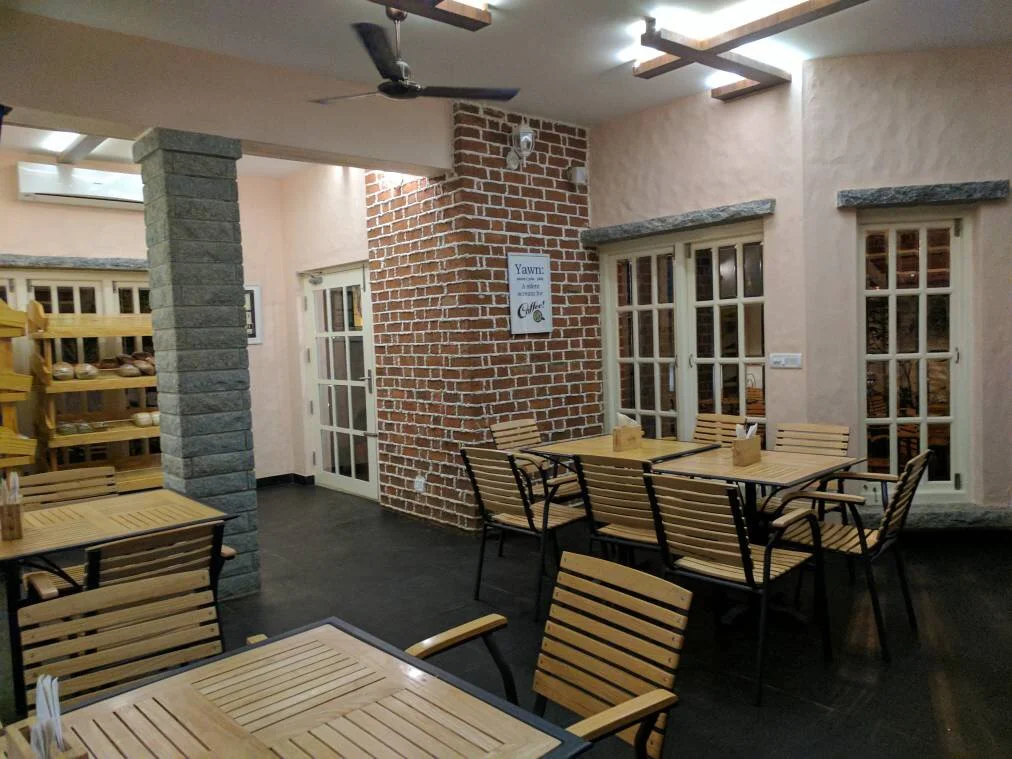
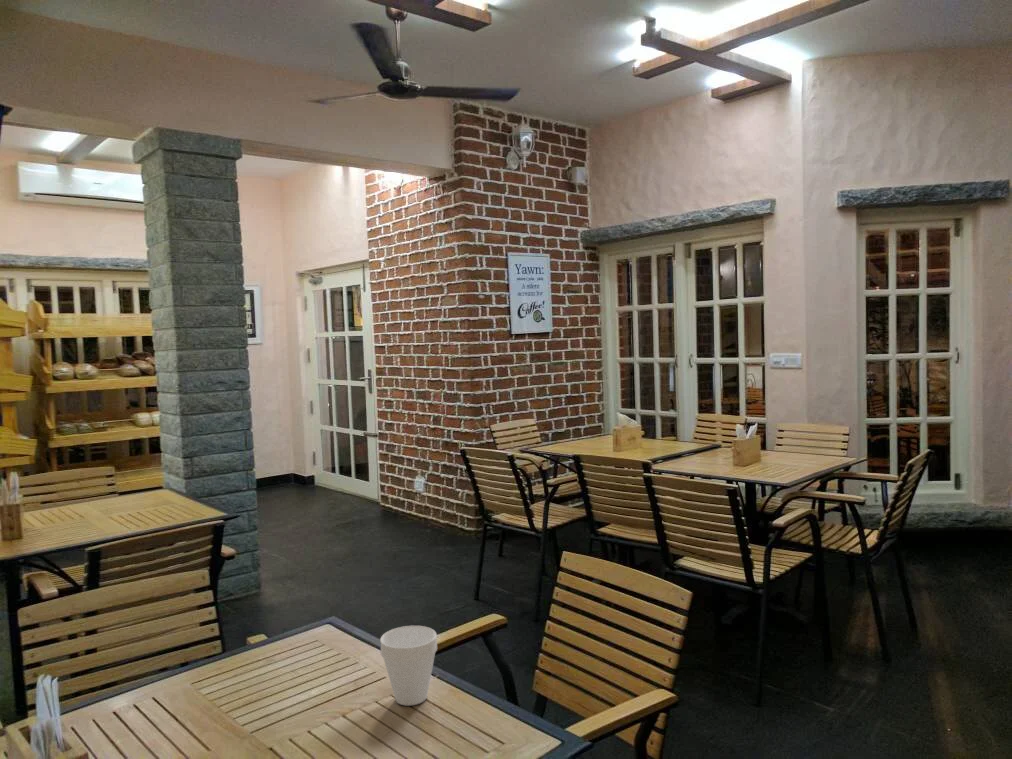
+ cup (409, 667)
